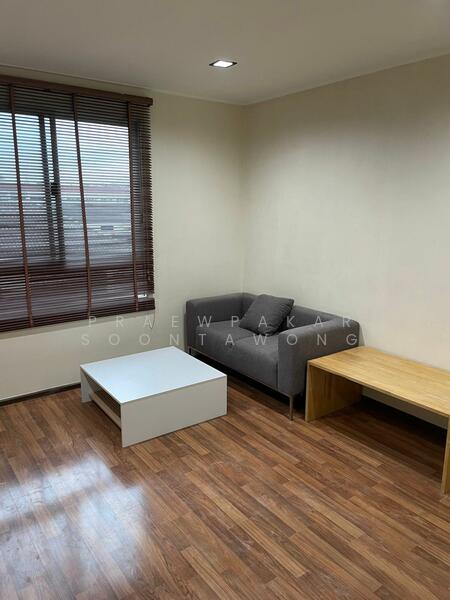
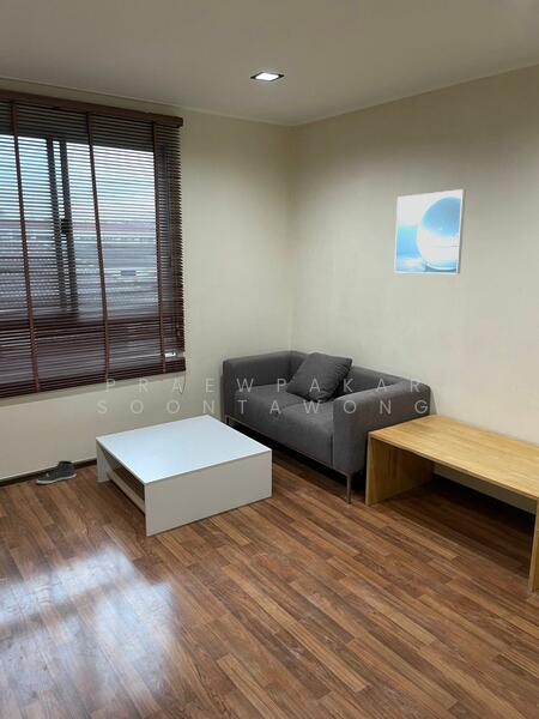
+ sneaker (55, 470)
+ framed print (426, 234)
